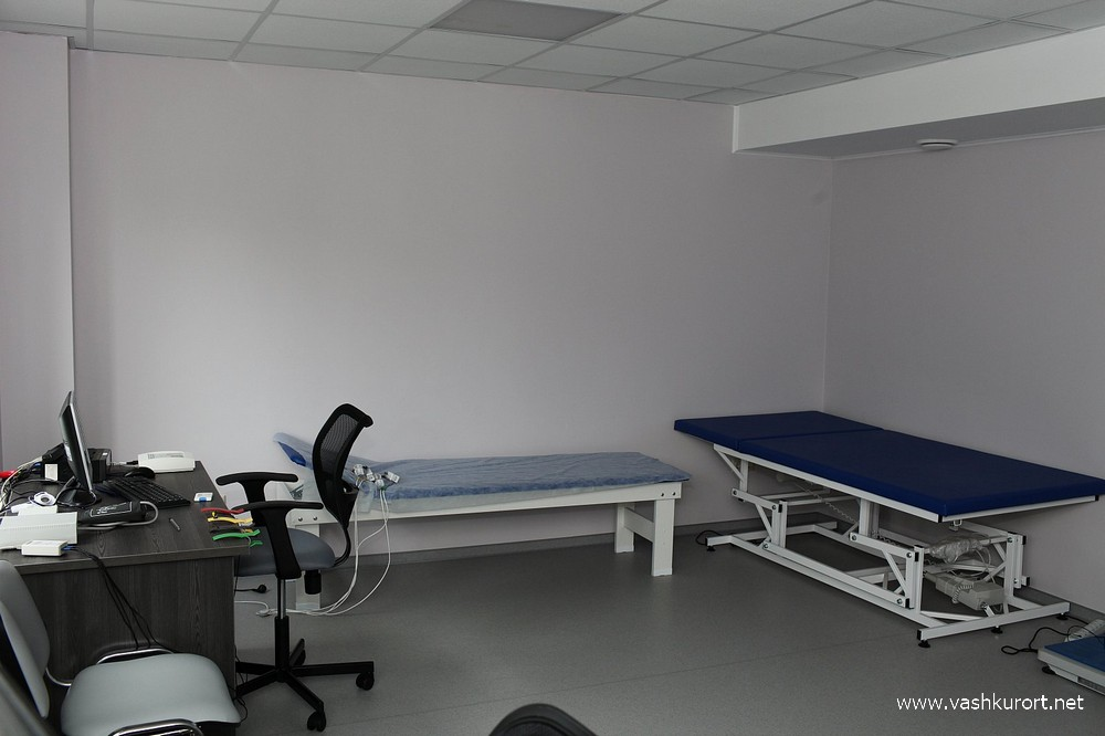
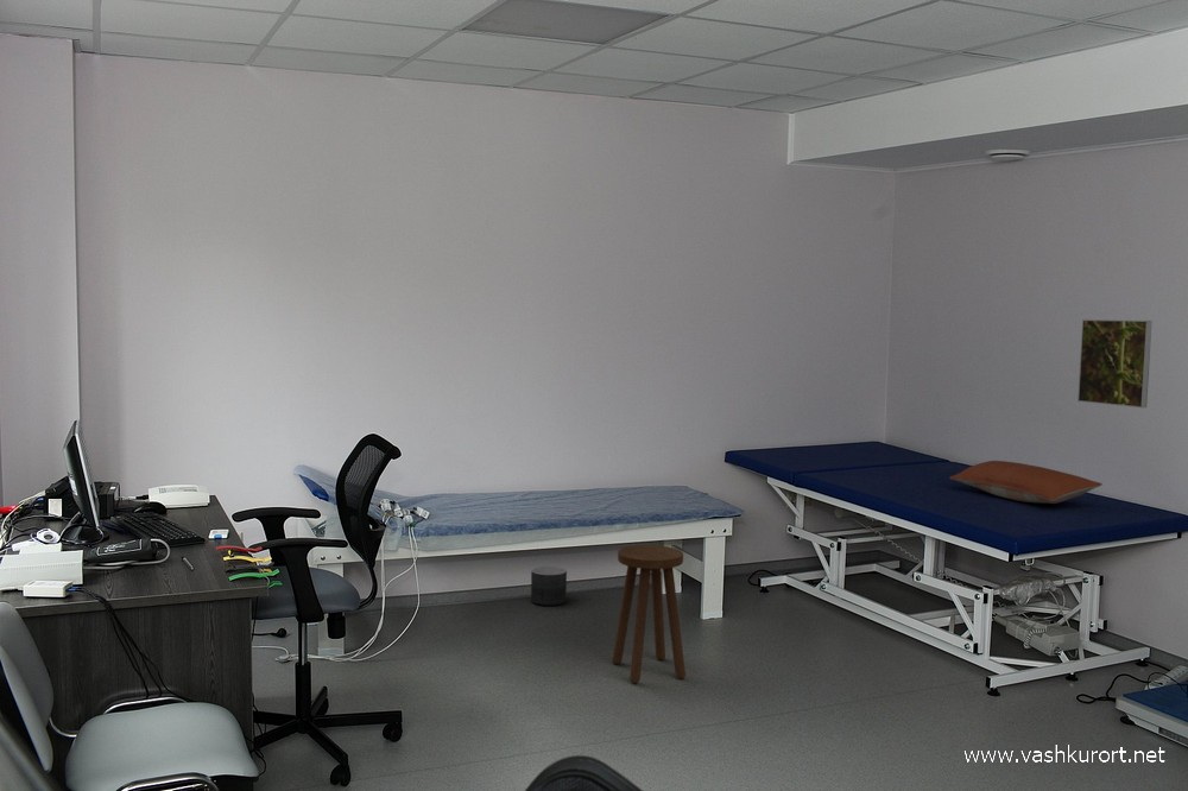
+ stool (645, 612)
+ pillow (1022, 481)
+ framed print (1113, 362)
+ planter (548, 586)
